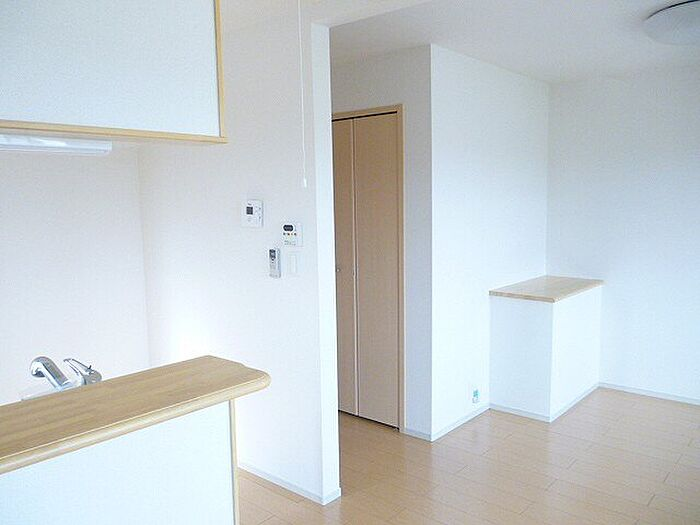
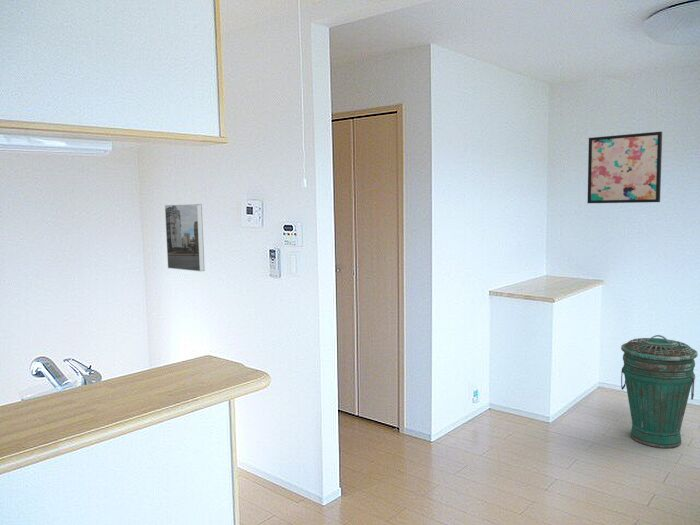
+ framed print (184, 237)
+ trash can (657, 387)
+ wall art (623, 169)
